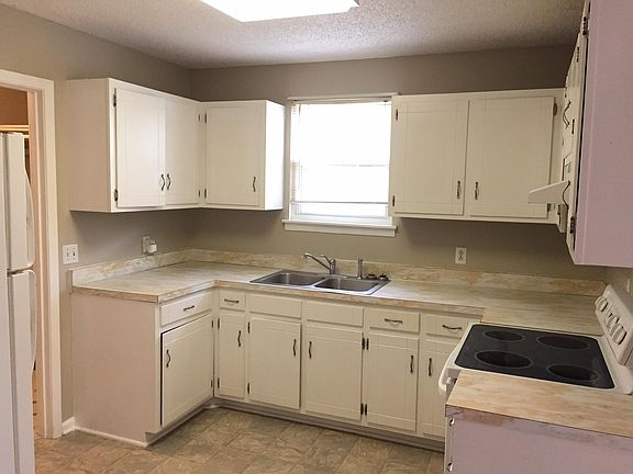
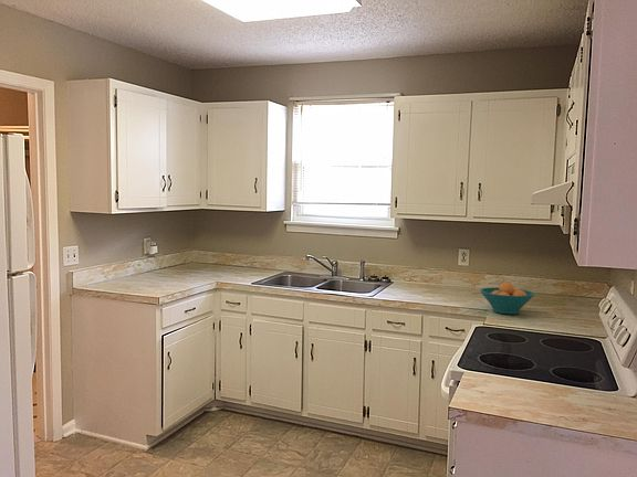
+ fruit bowl (507, 297)
